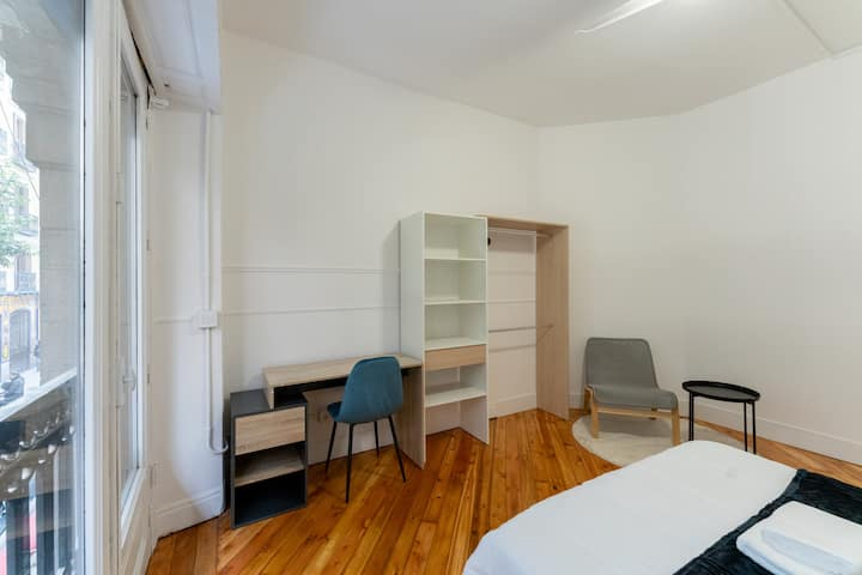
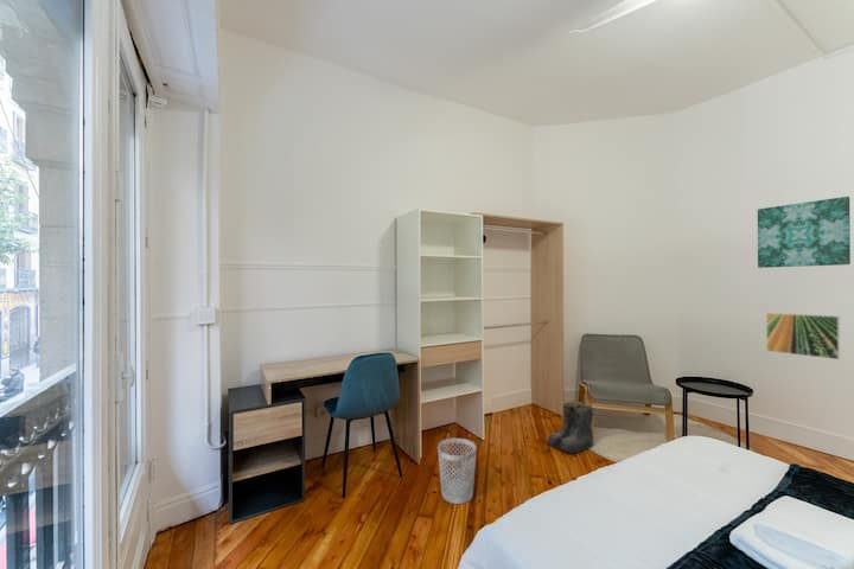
+ boots (571, 424)
+ wall art (799, 235)
+ wastebasket (457, 471)
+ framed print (801, 334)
